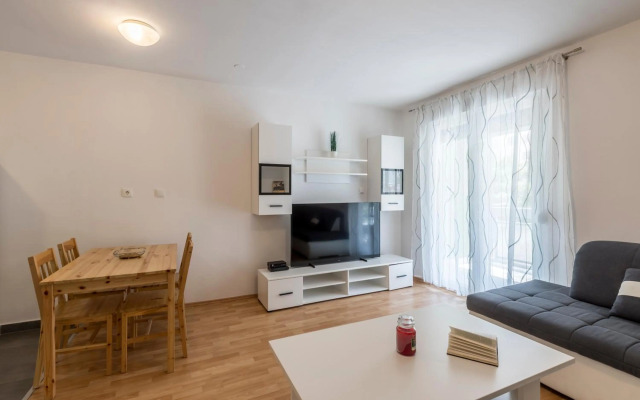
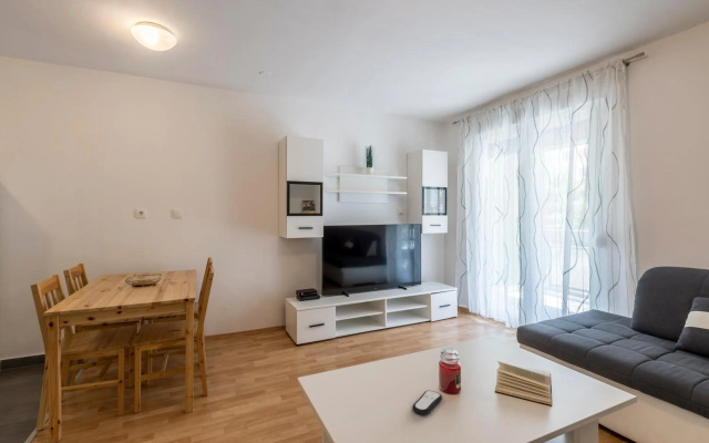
+ remote control (427, 402)
